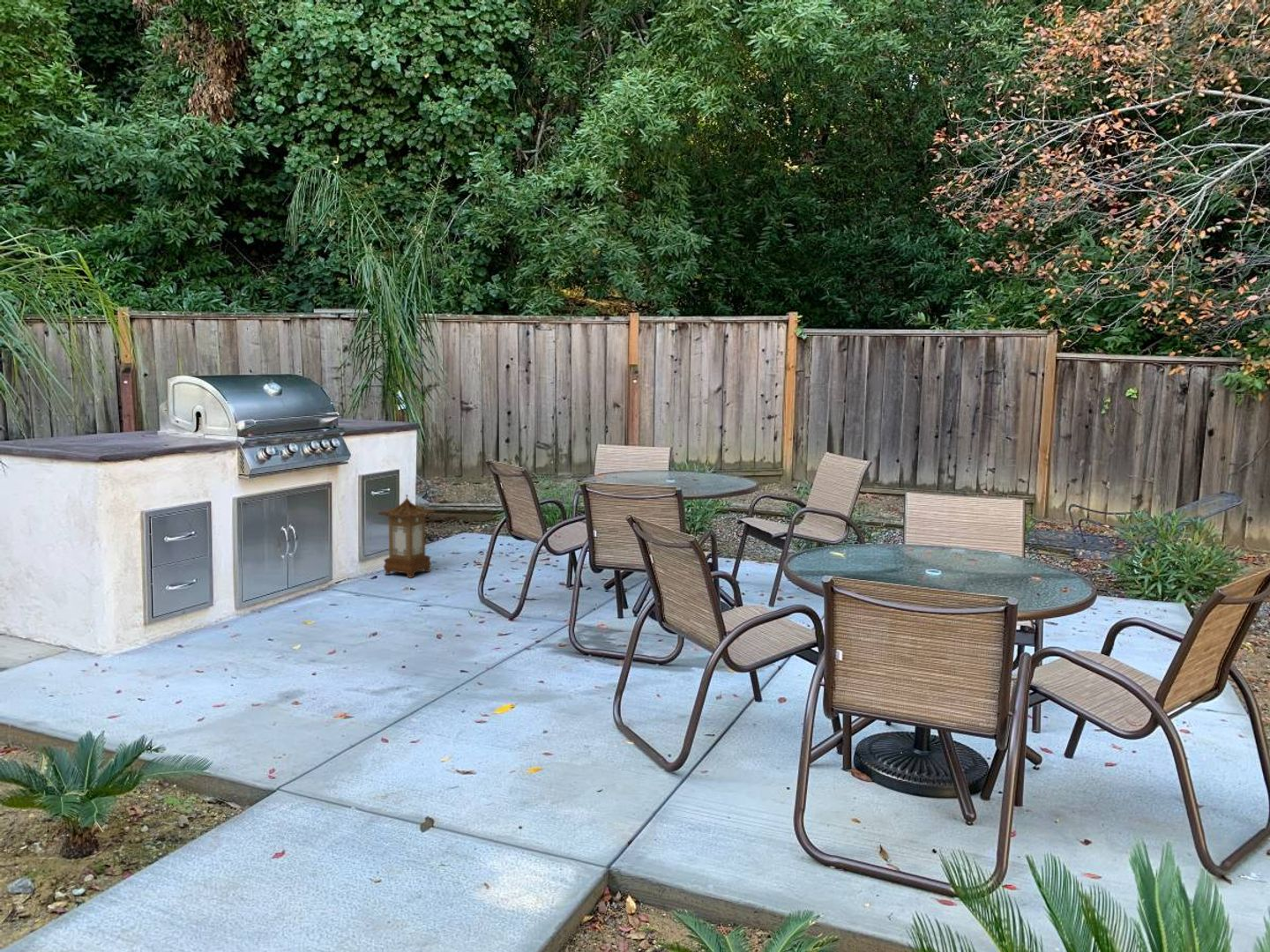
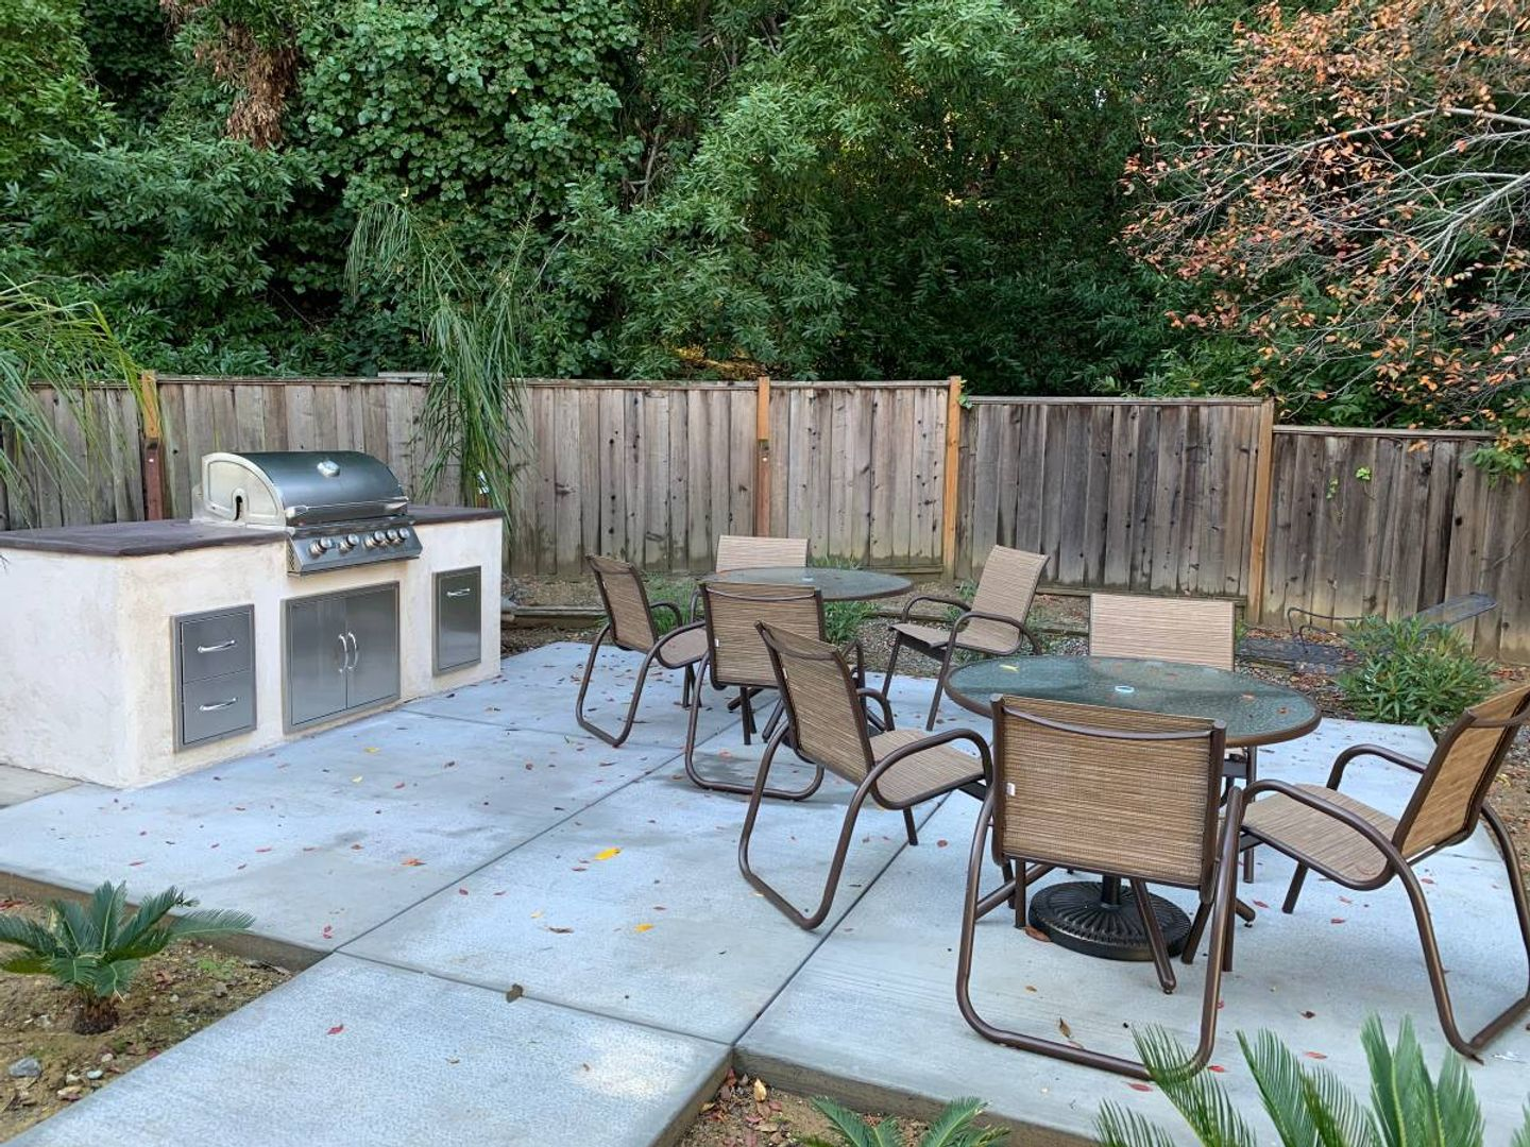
- lantern (407, 533)
